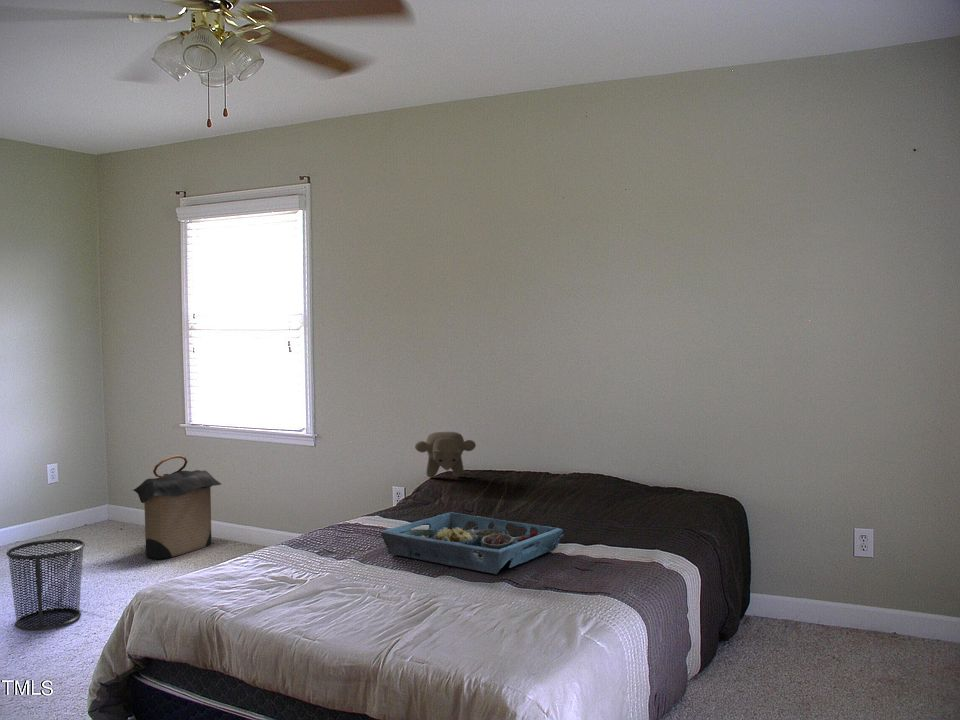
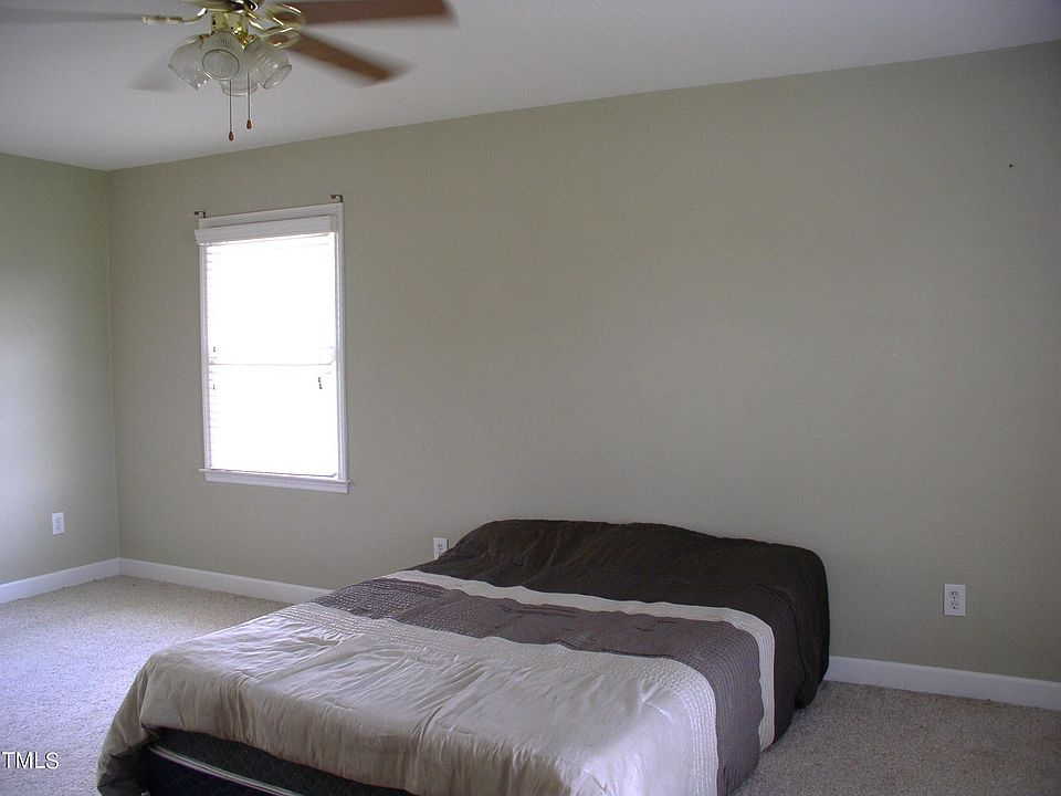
- teddy bear (446, 458)
- serving tray (471, 539)
- waste bin (47, 583)
- laundry hamper (178, 501)
